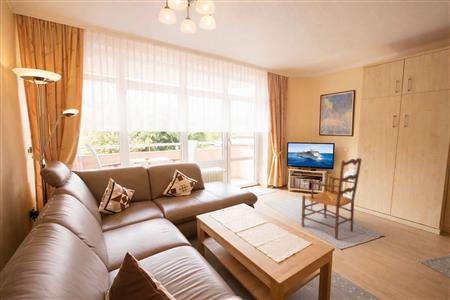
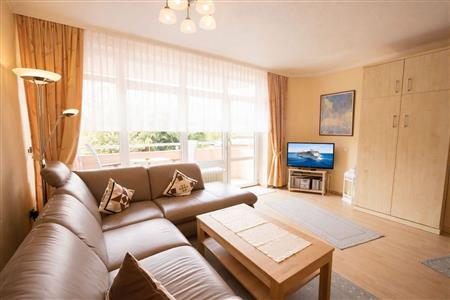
- armchair (331, 192)
